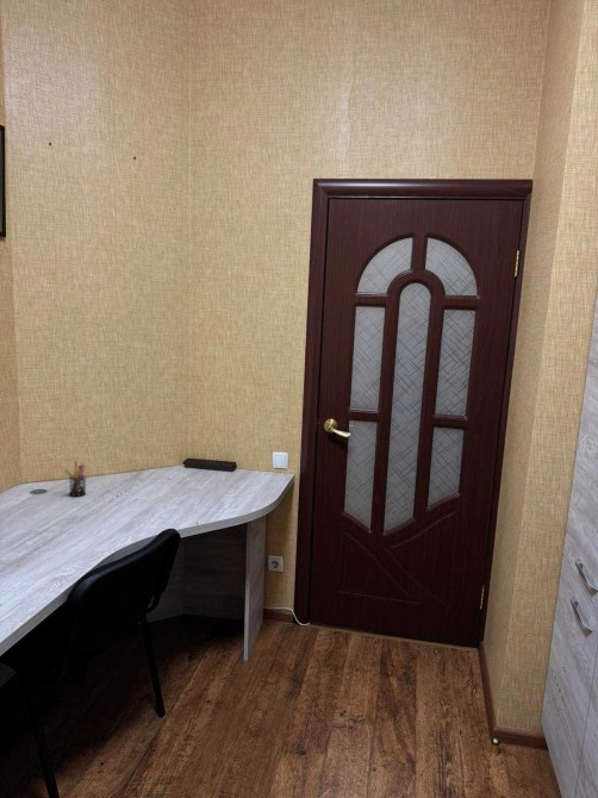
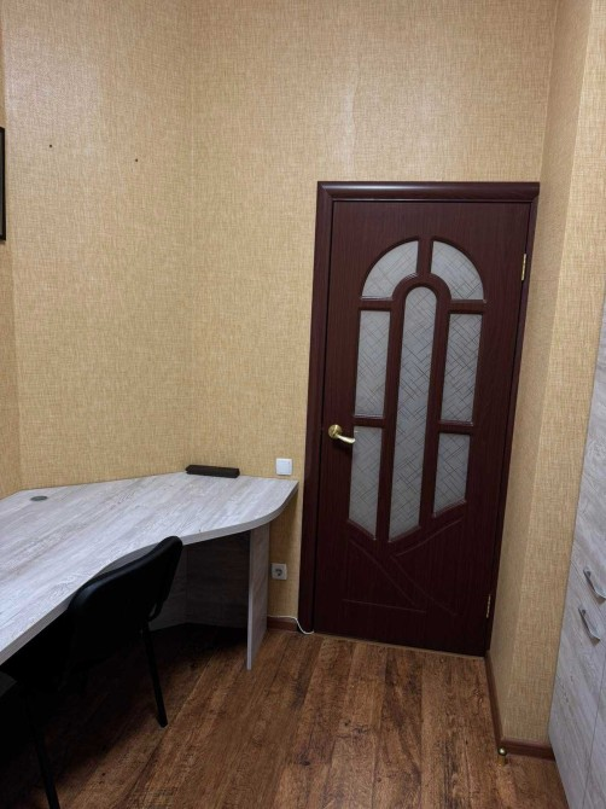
- pen holder (75, 478)
